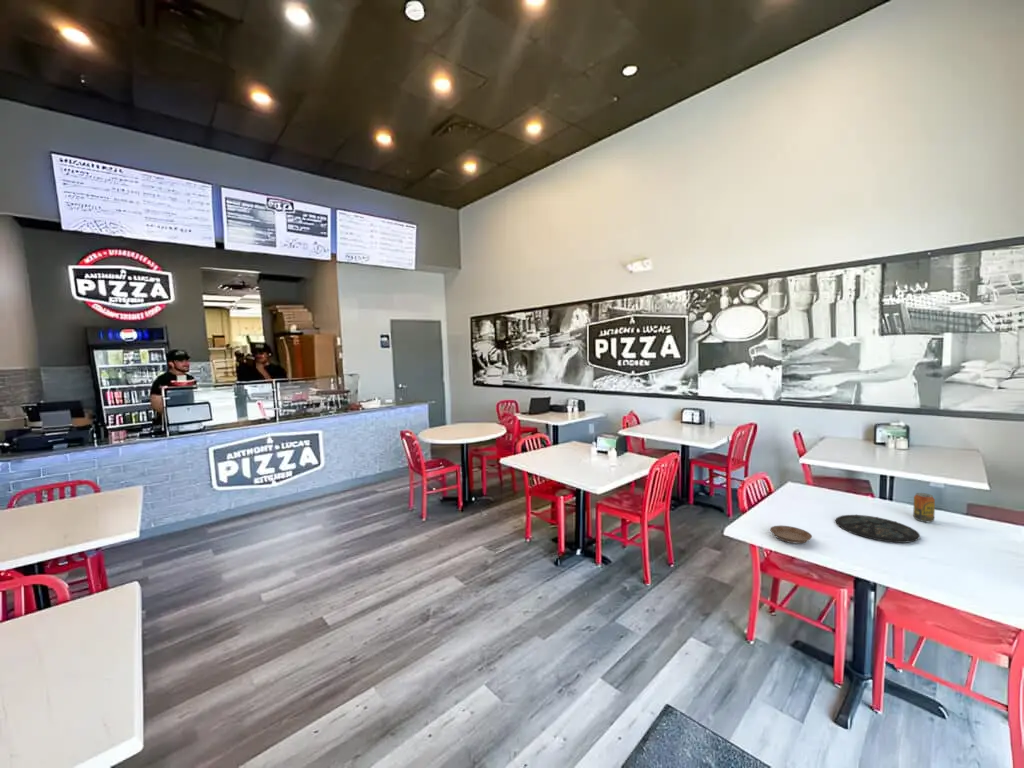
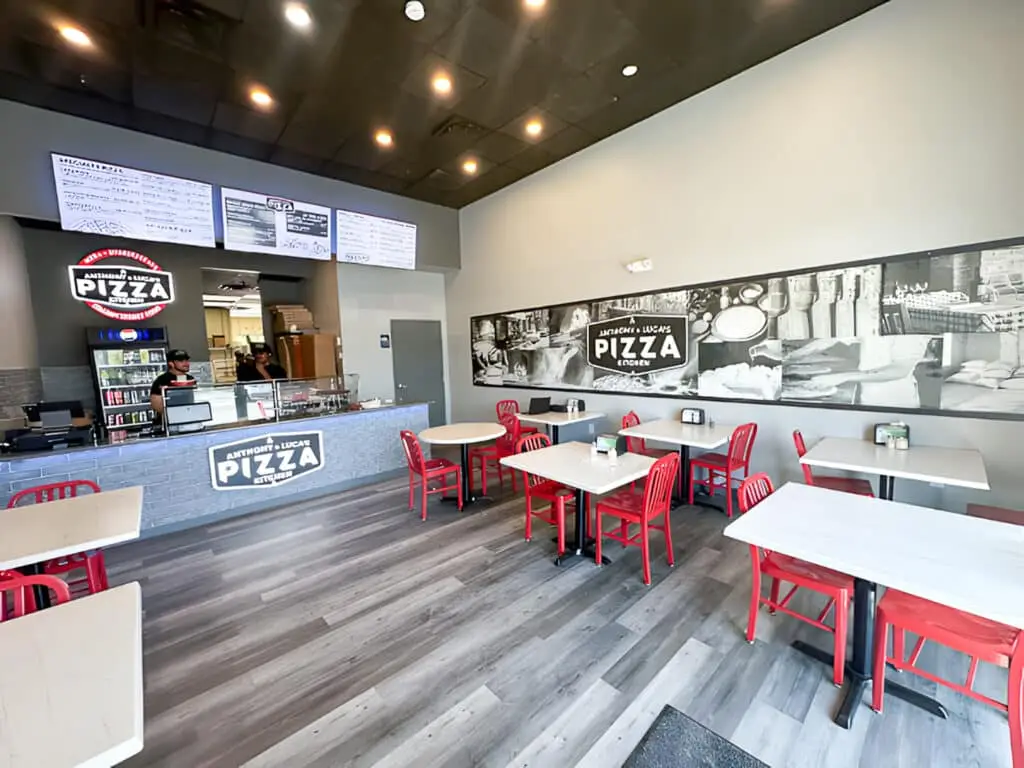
- saucer (790, 535)
- plate (875, 524)
- beverage can (923, 507)
